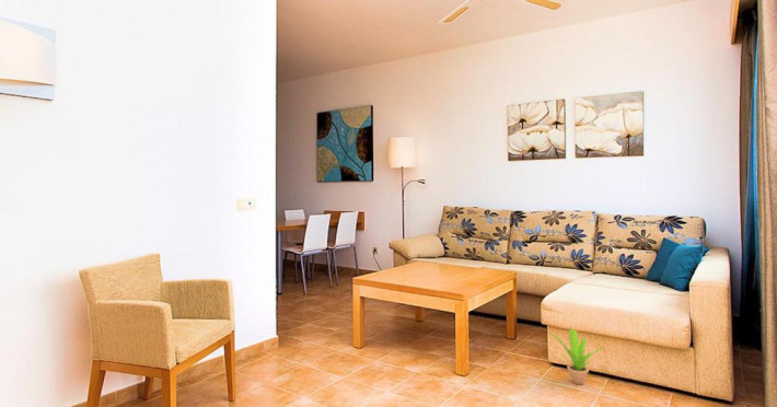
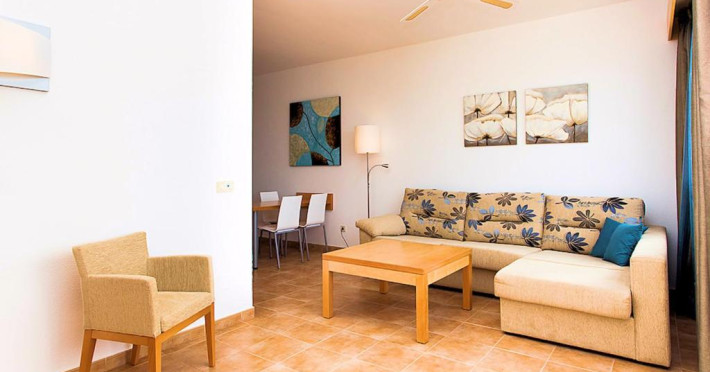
- potted plant (579, 357)
